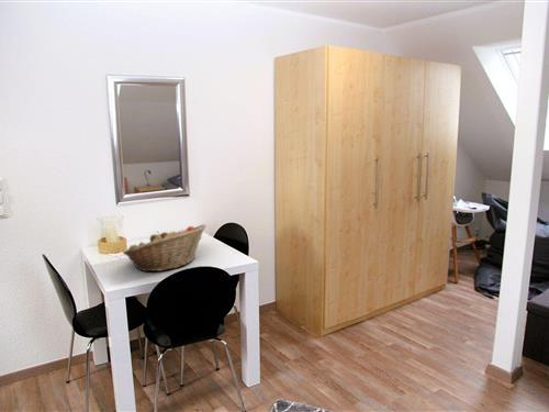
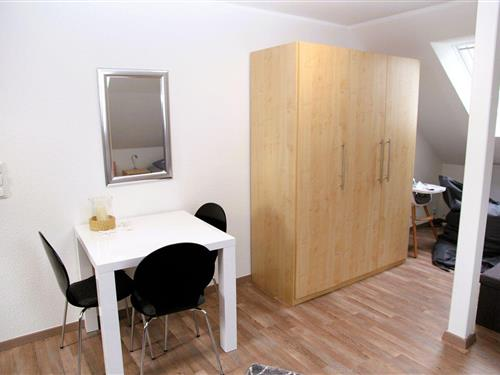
- fruit basket (167, 245)
